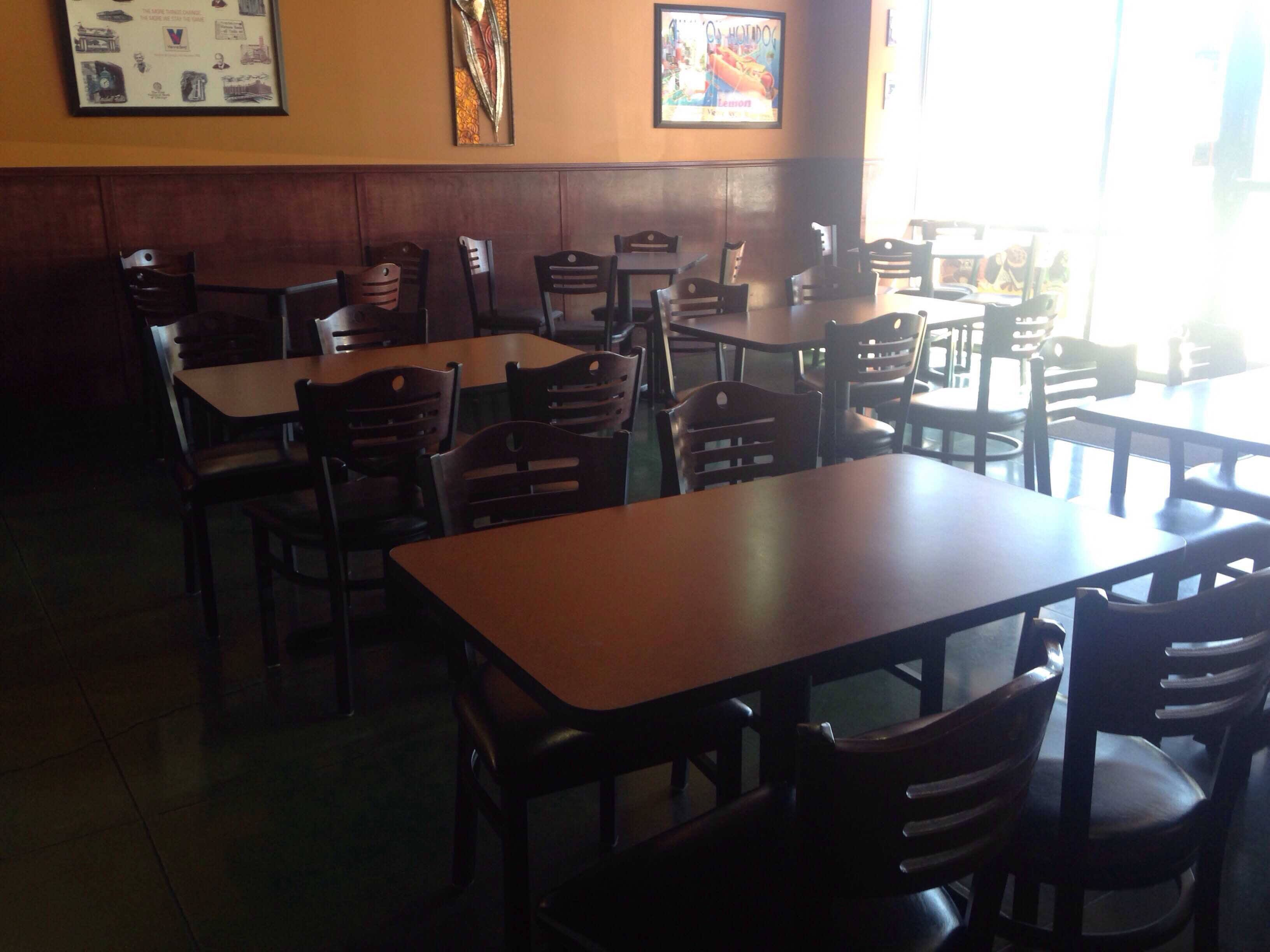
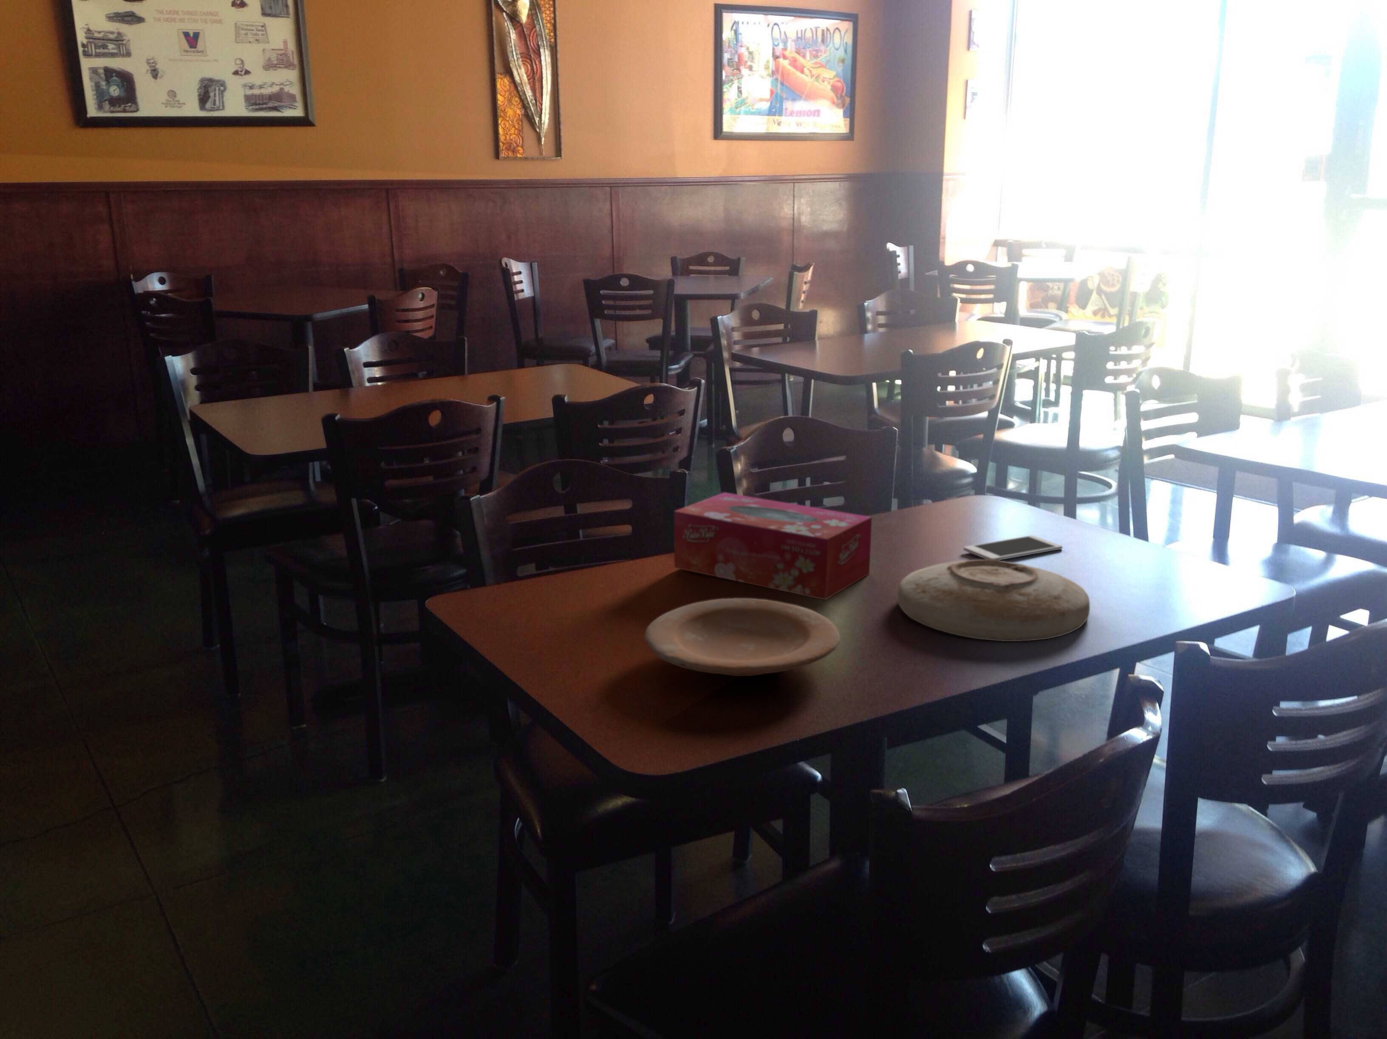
+ plate (742, 645)
+ cell phone (1013, 548)
+ tissue box (771, 542)
+ plate (993, 588)
